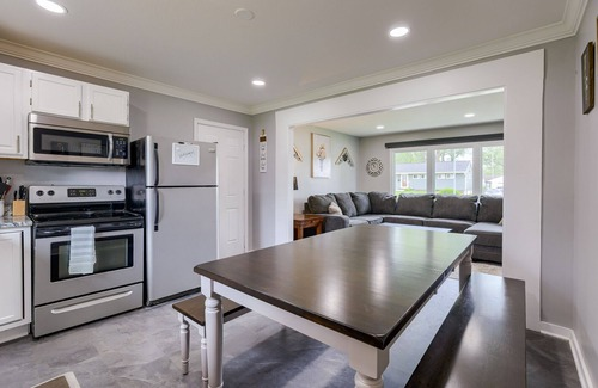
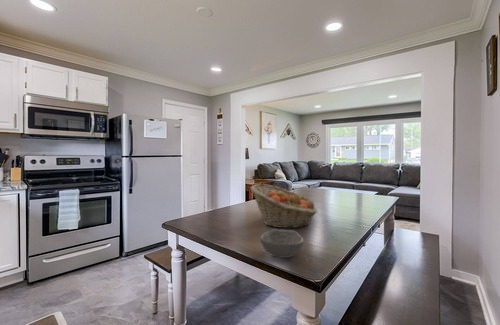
+ bowl (281, 244)
+ fruit basket (283, 203)
